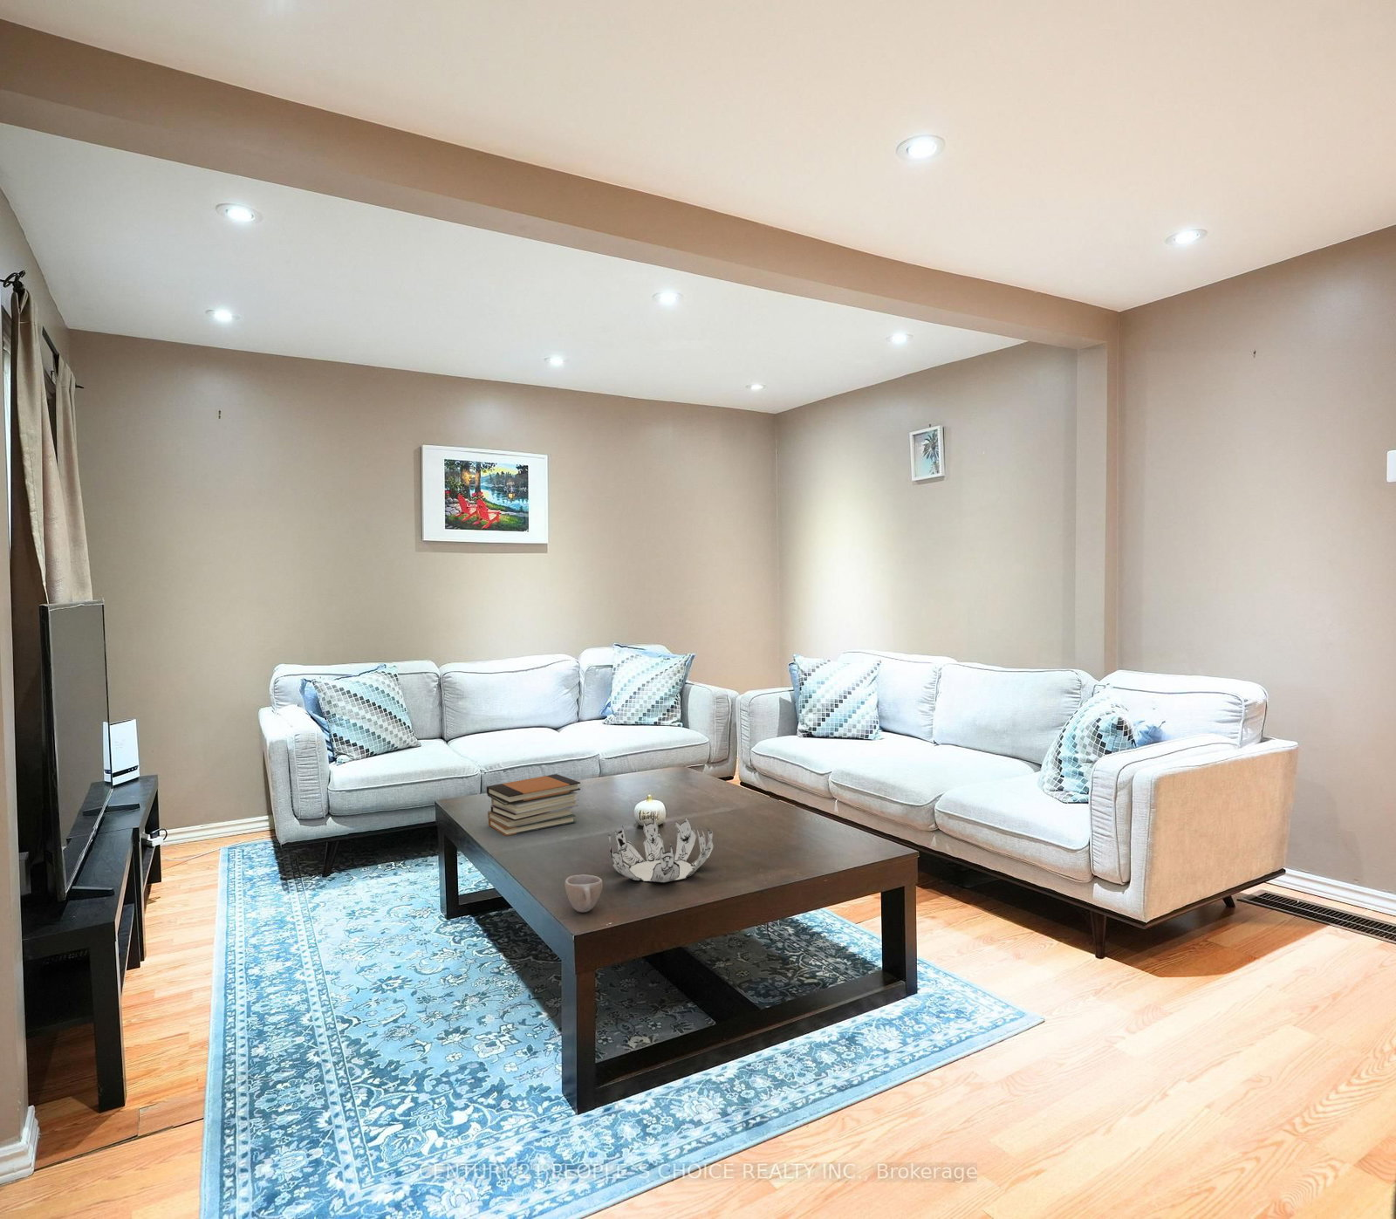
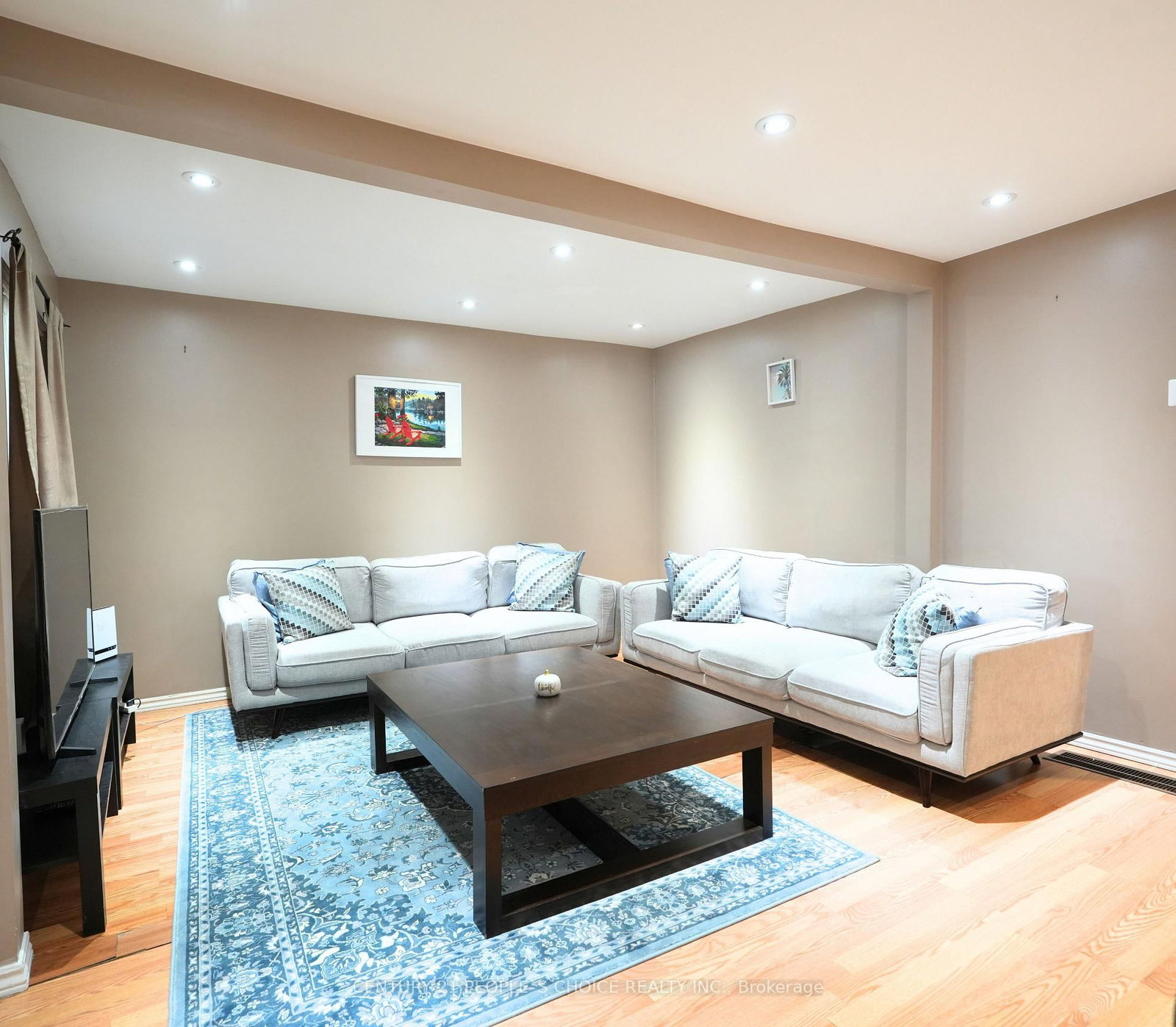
- book stack (533, 804)
- cup (585, 895)
- decorative bowl (658, 846)
